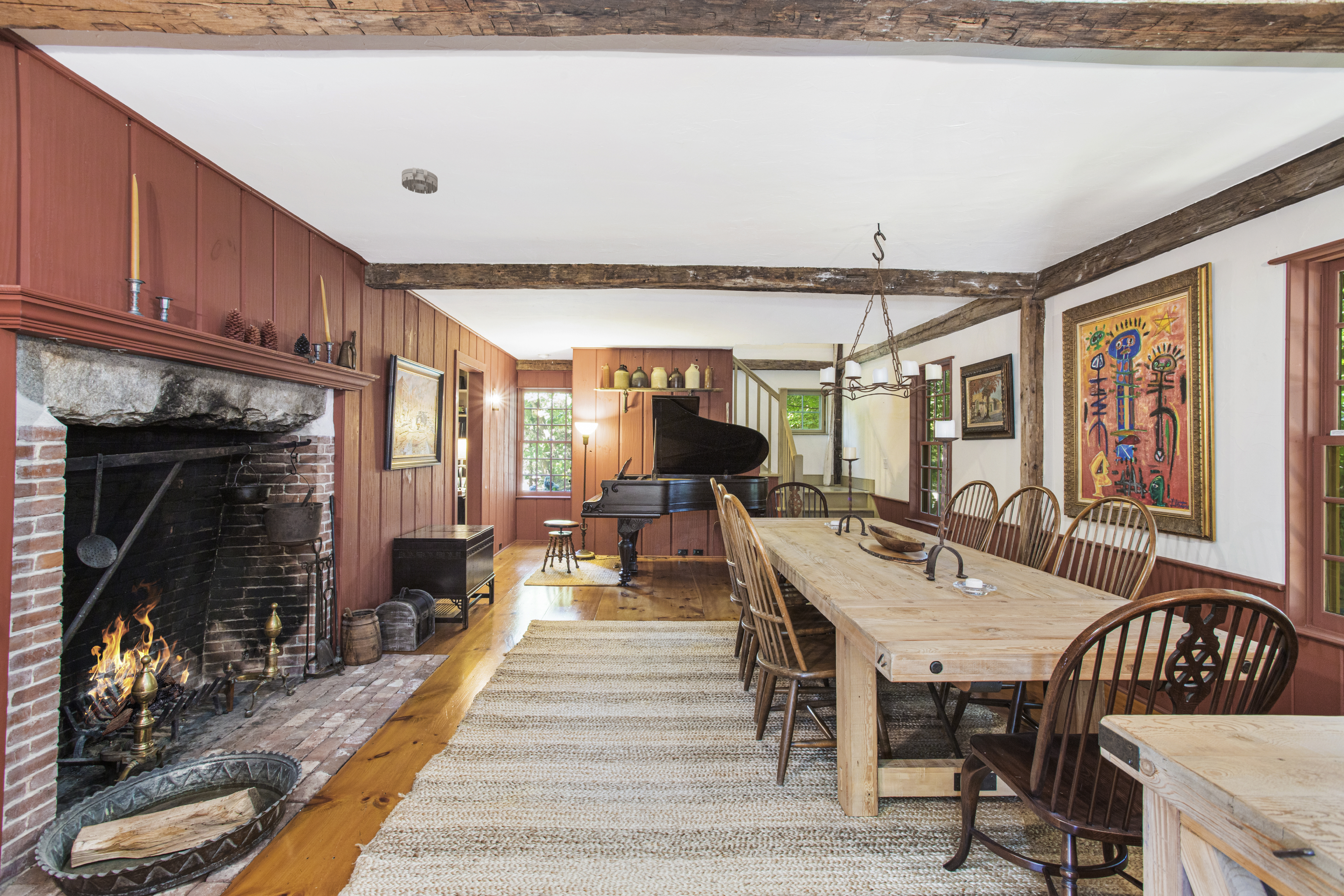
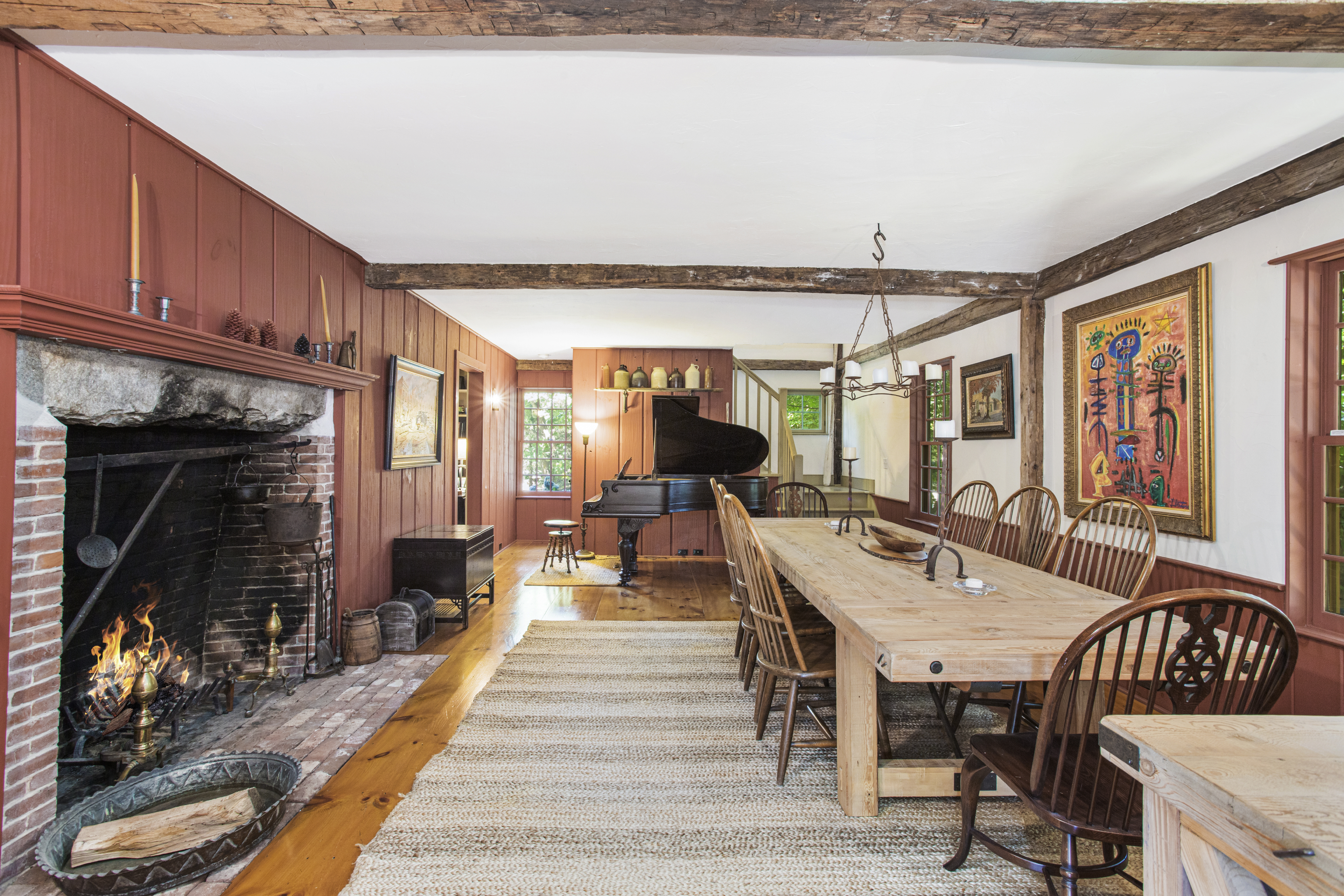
- smoke detector (420, 180)
